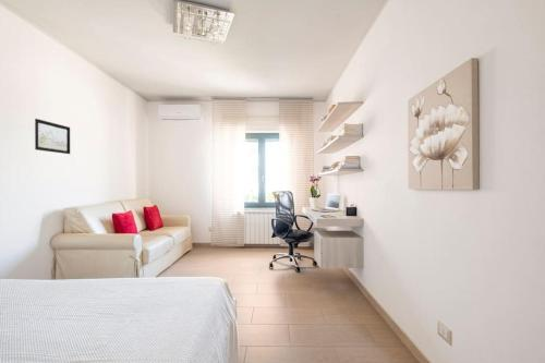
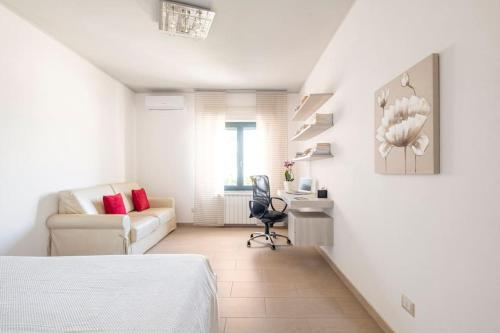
- wall art (53, 137)
